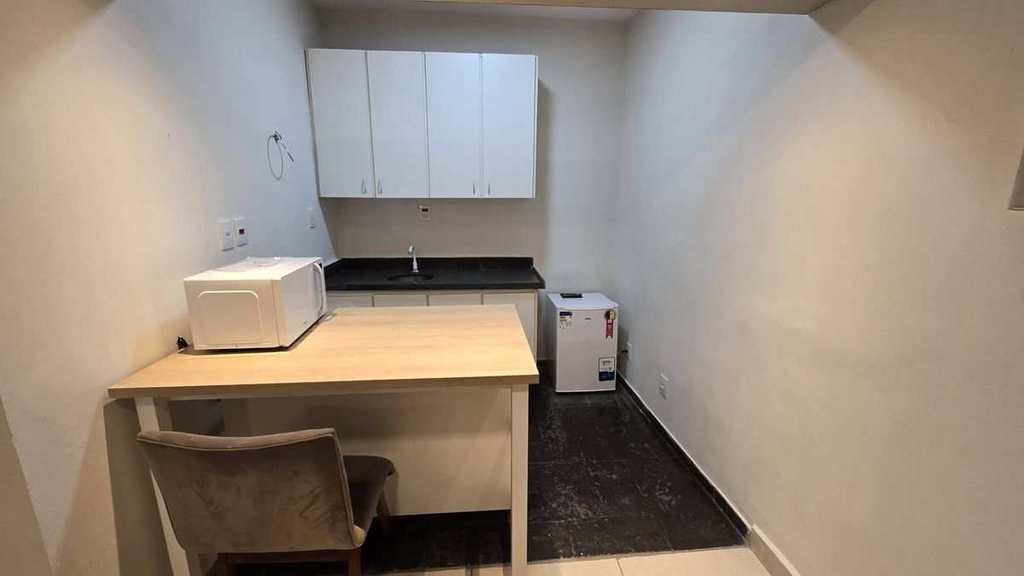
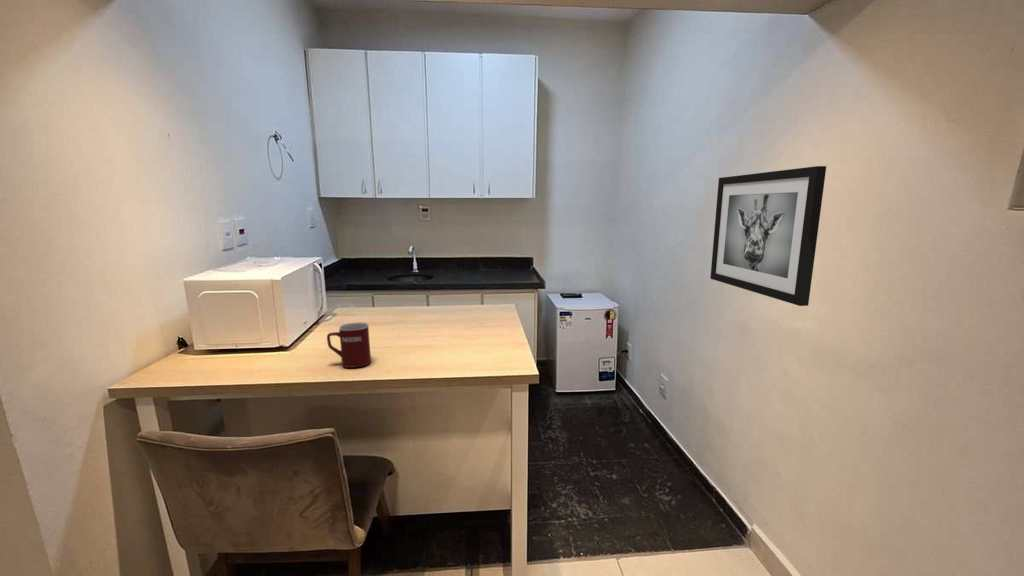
+ wall art (757, 233)
+ mug (348, 345)
